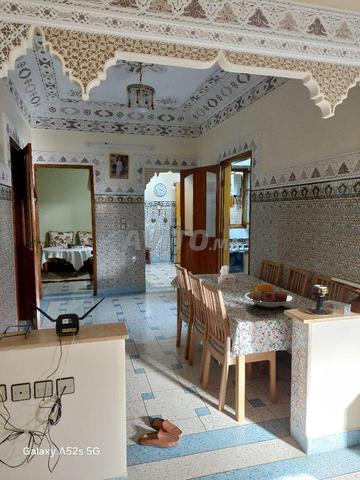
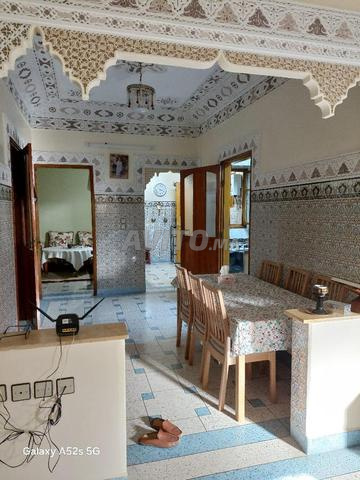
- fruit bowl (268, 294)
